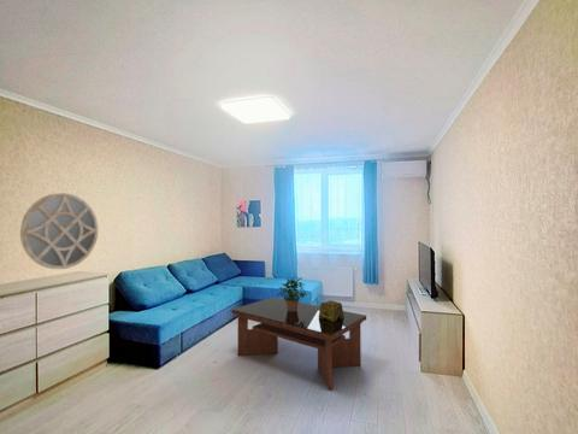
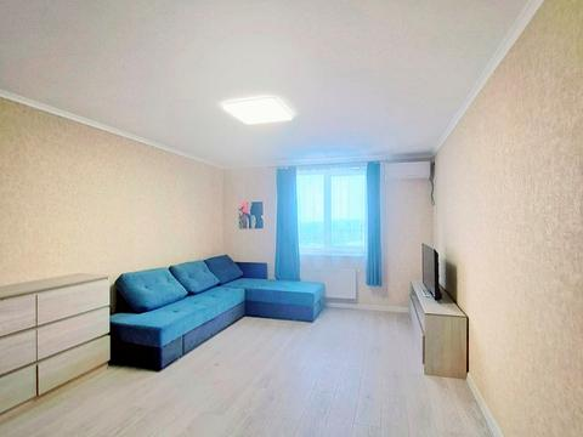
- coffee table (296, 335)
- decorative box (330, 310)
- home mirror (63, 230)
- potted plant (293, 292)
